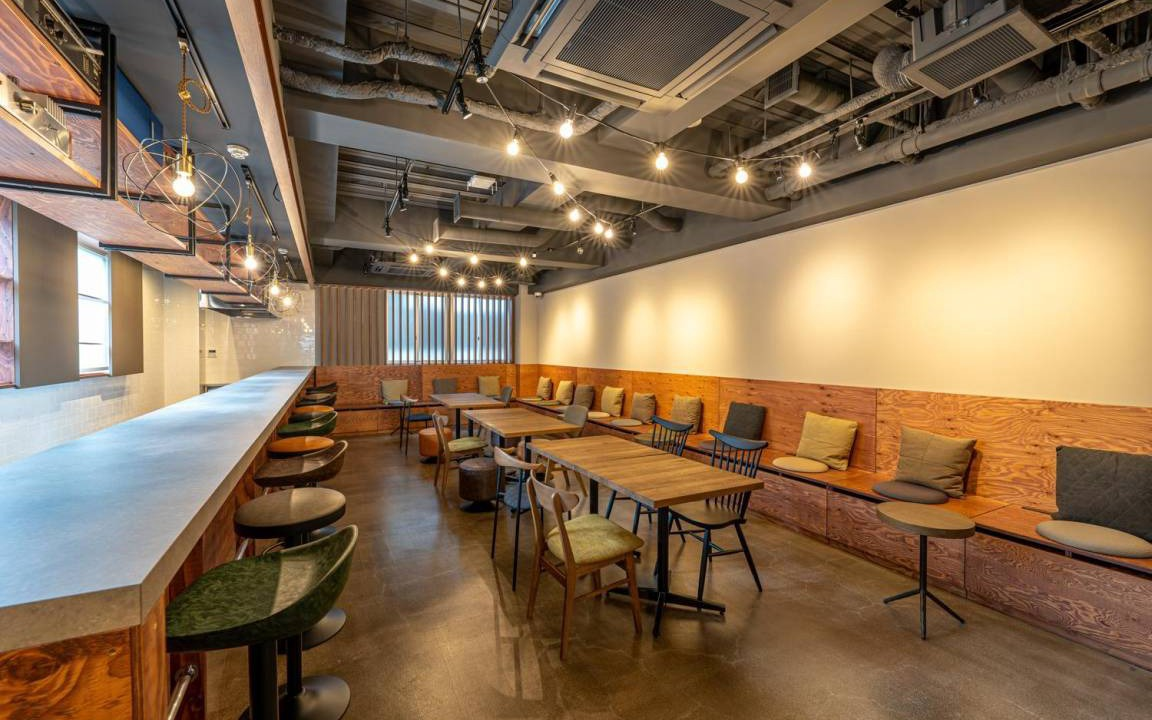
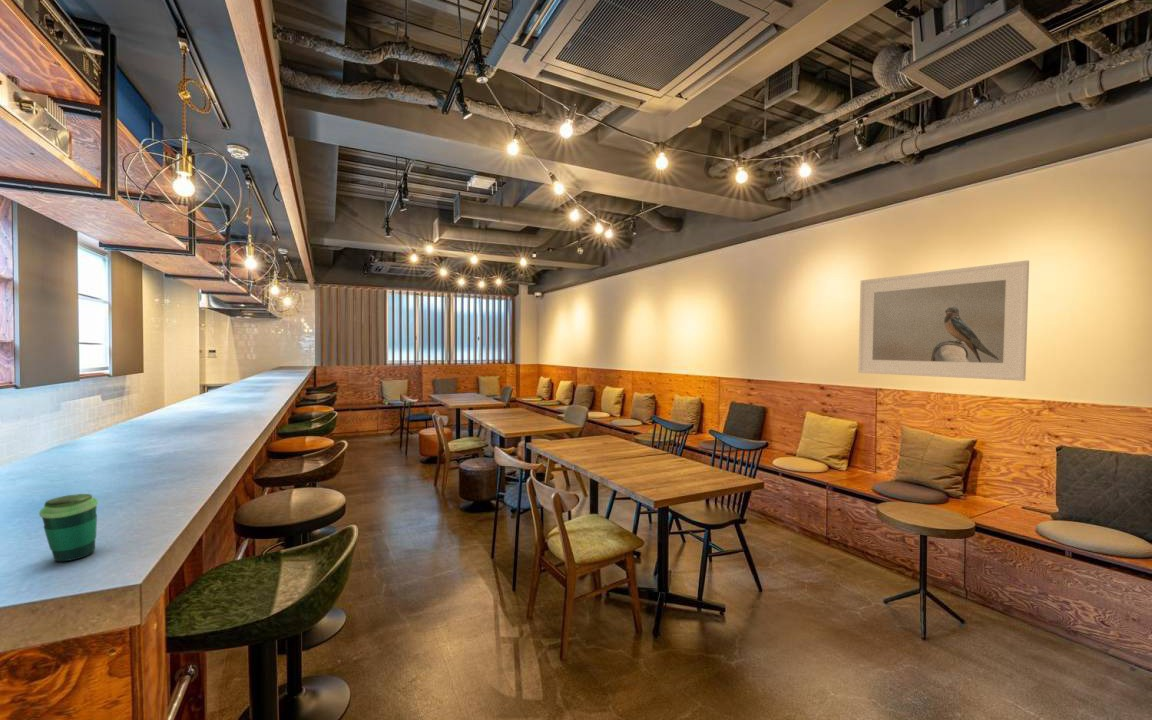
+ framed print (932, 324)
+ cup (70, 528)
